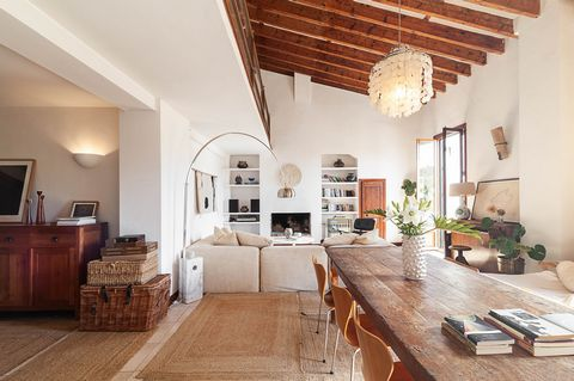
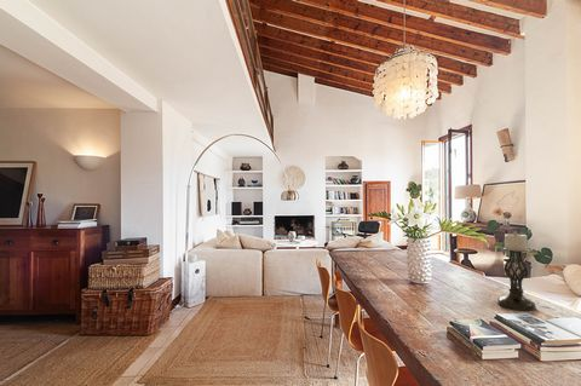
+ candle holder (516, 269)
